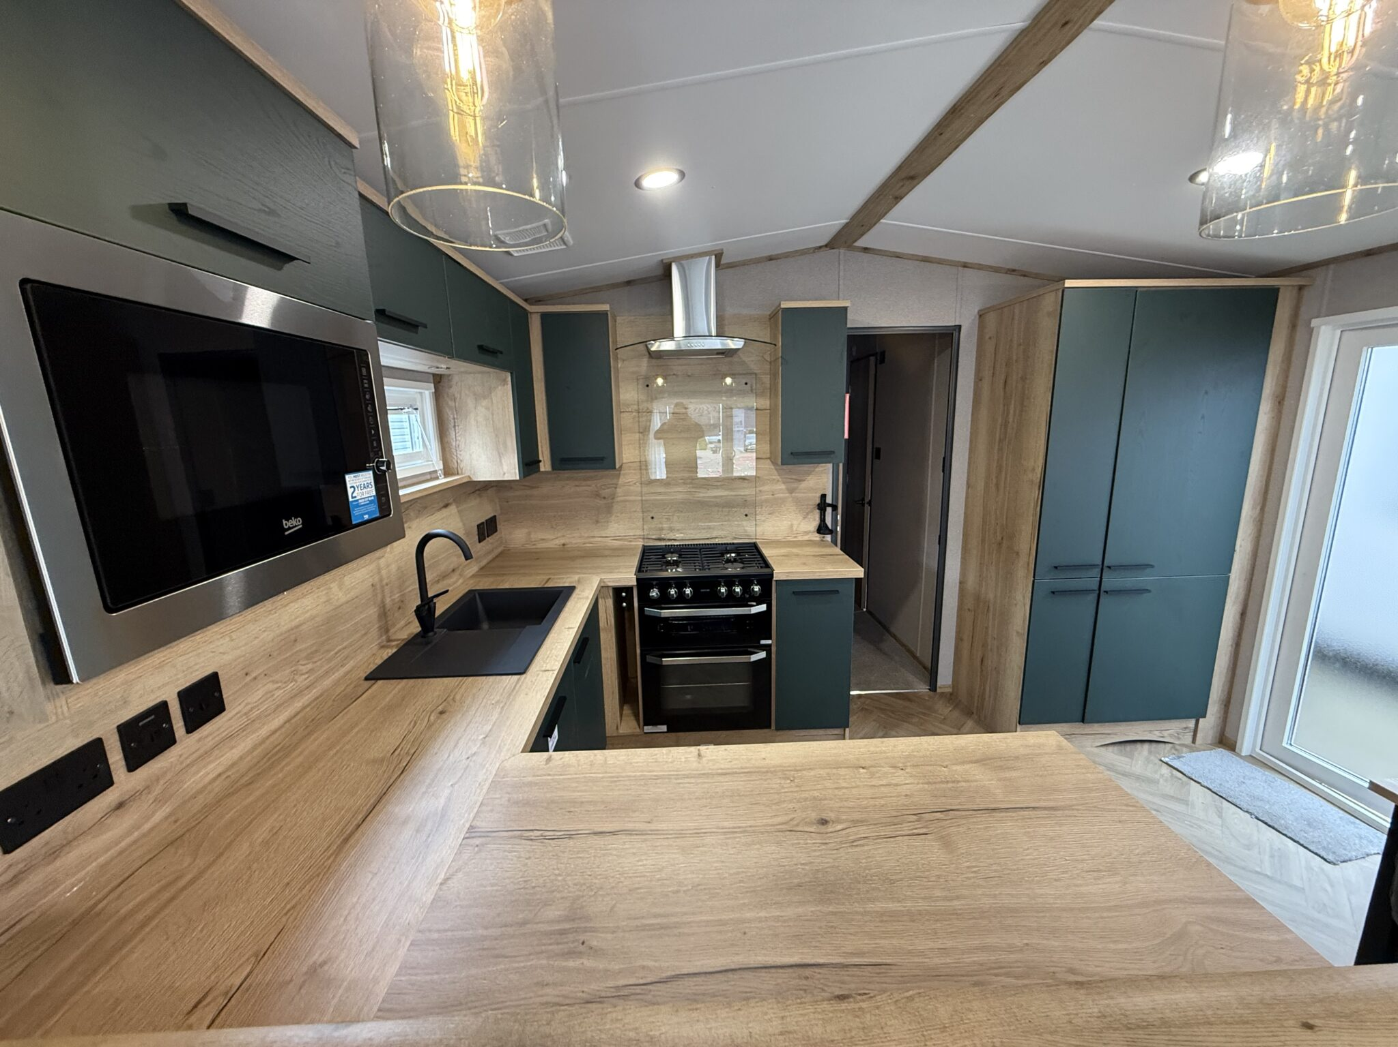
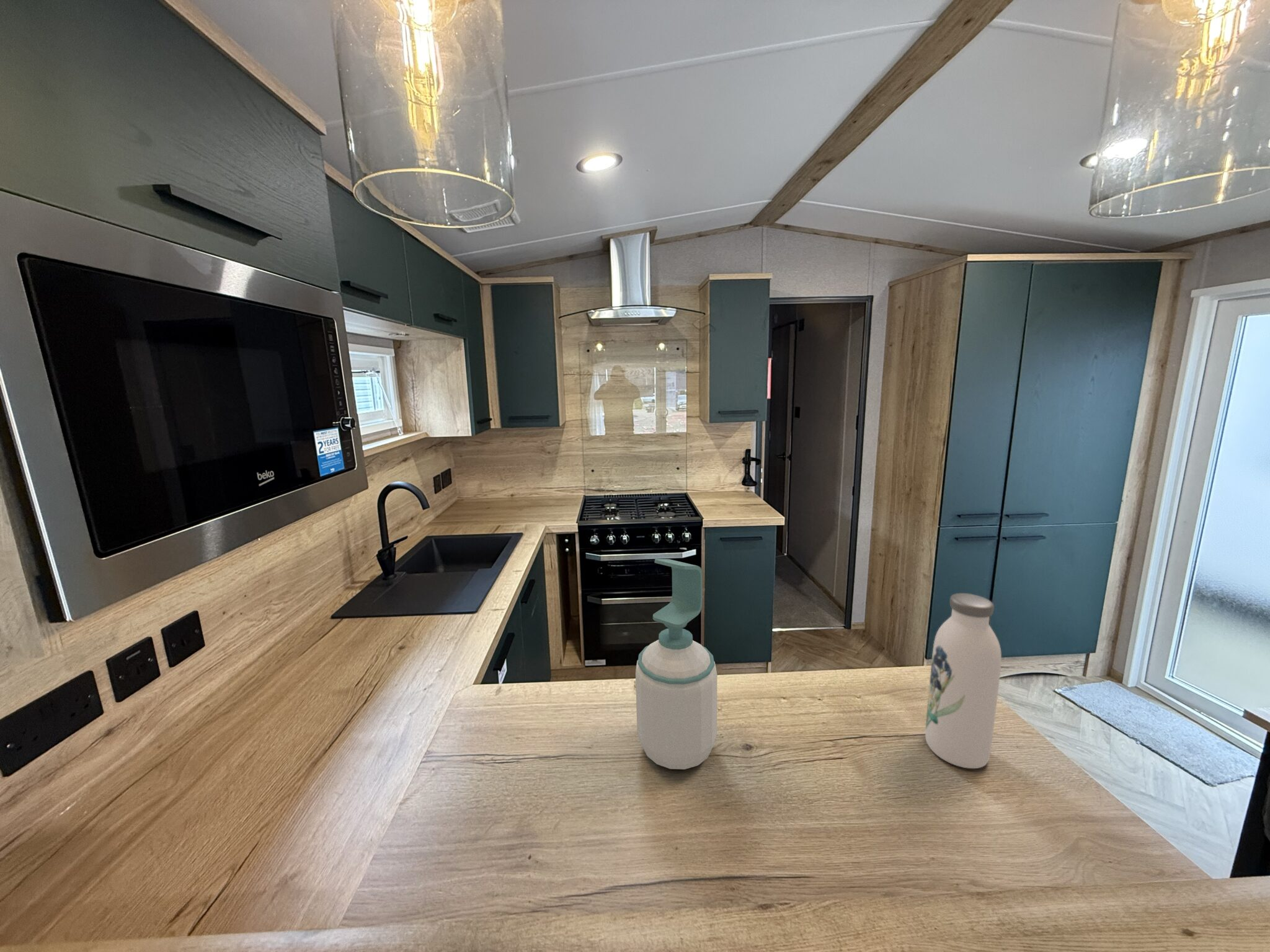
+ soap bottle (675, 656)
+ water bottle (964, 676)
